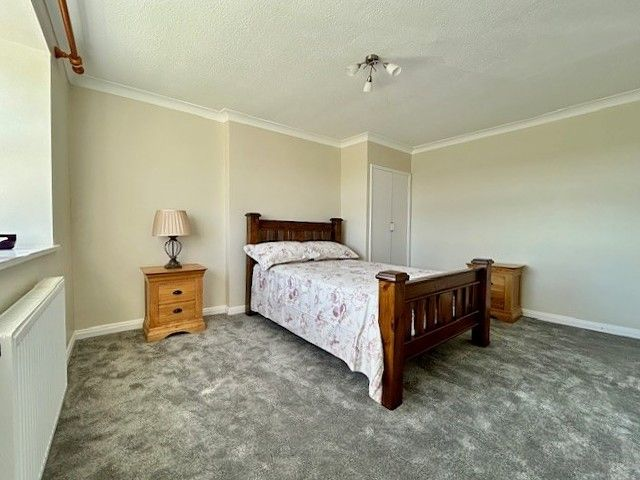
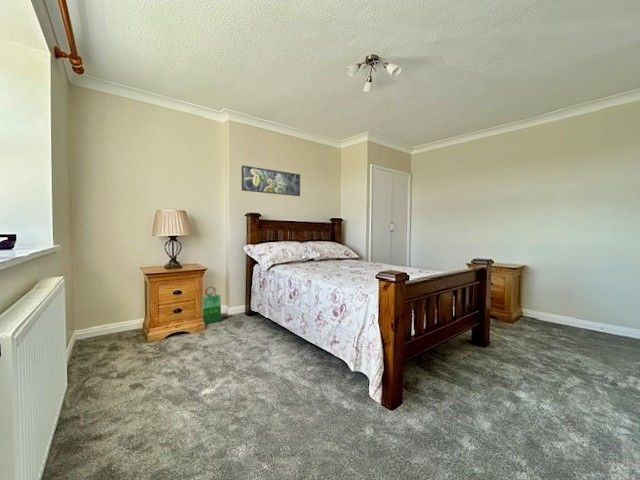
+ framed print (272, 181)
+ tote bag (210, 304)
